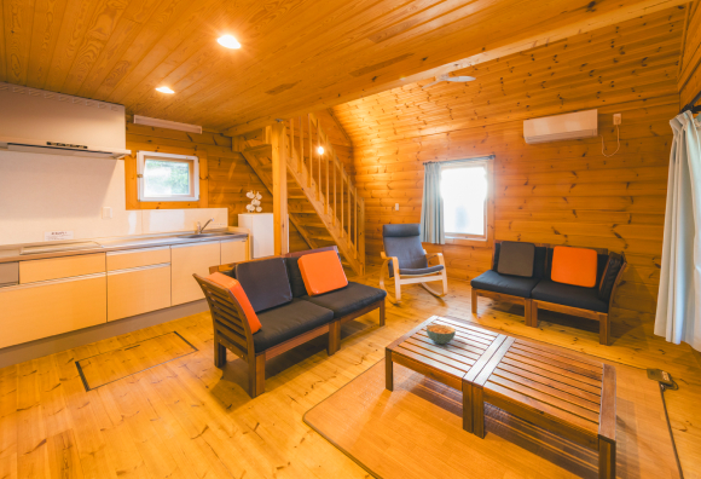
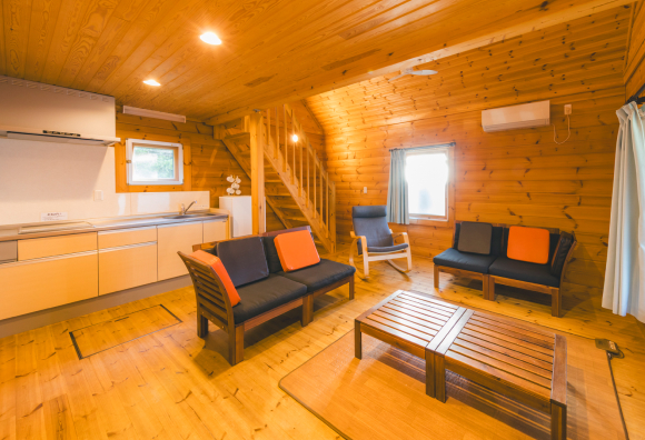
- cereal bowl (440, 335)
